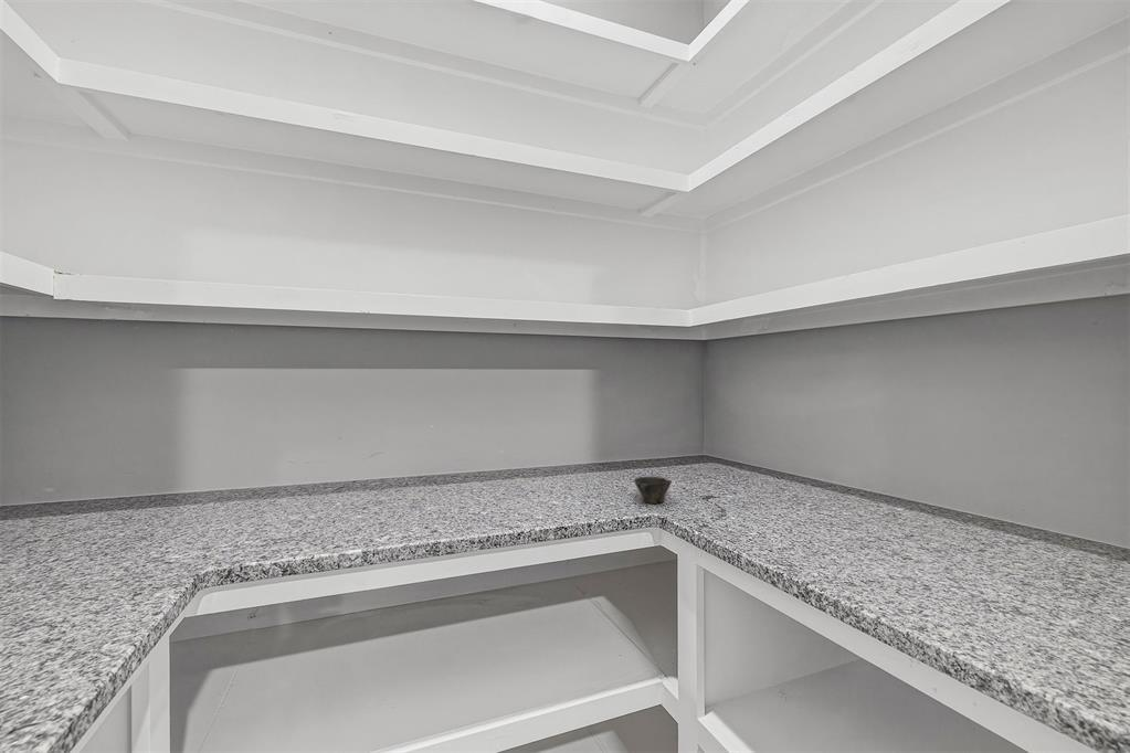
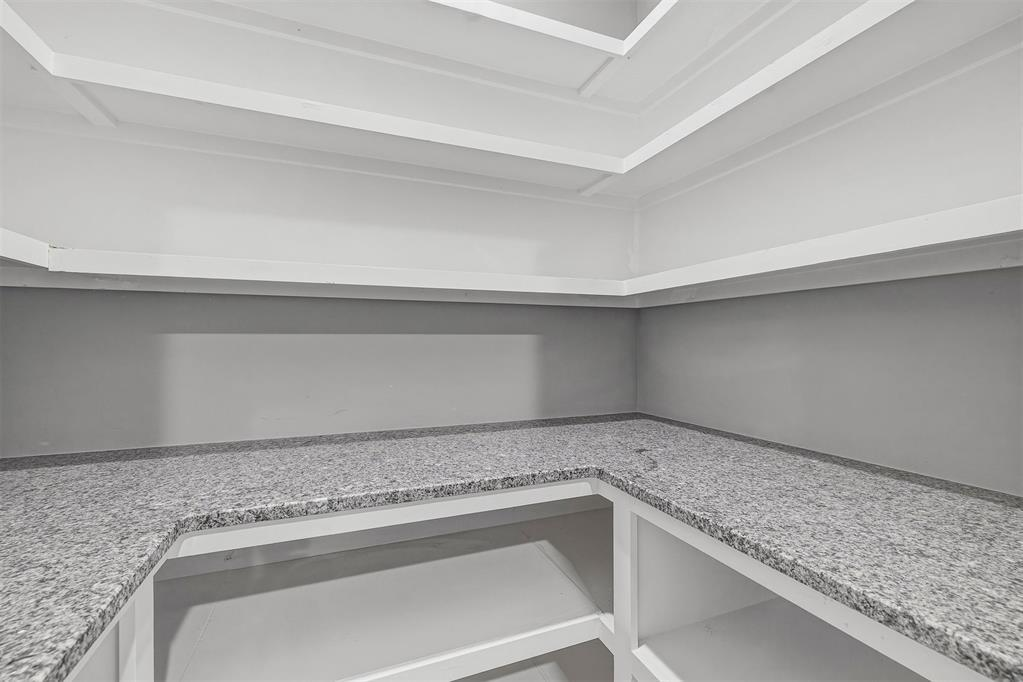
- cup (651, 490)
